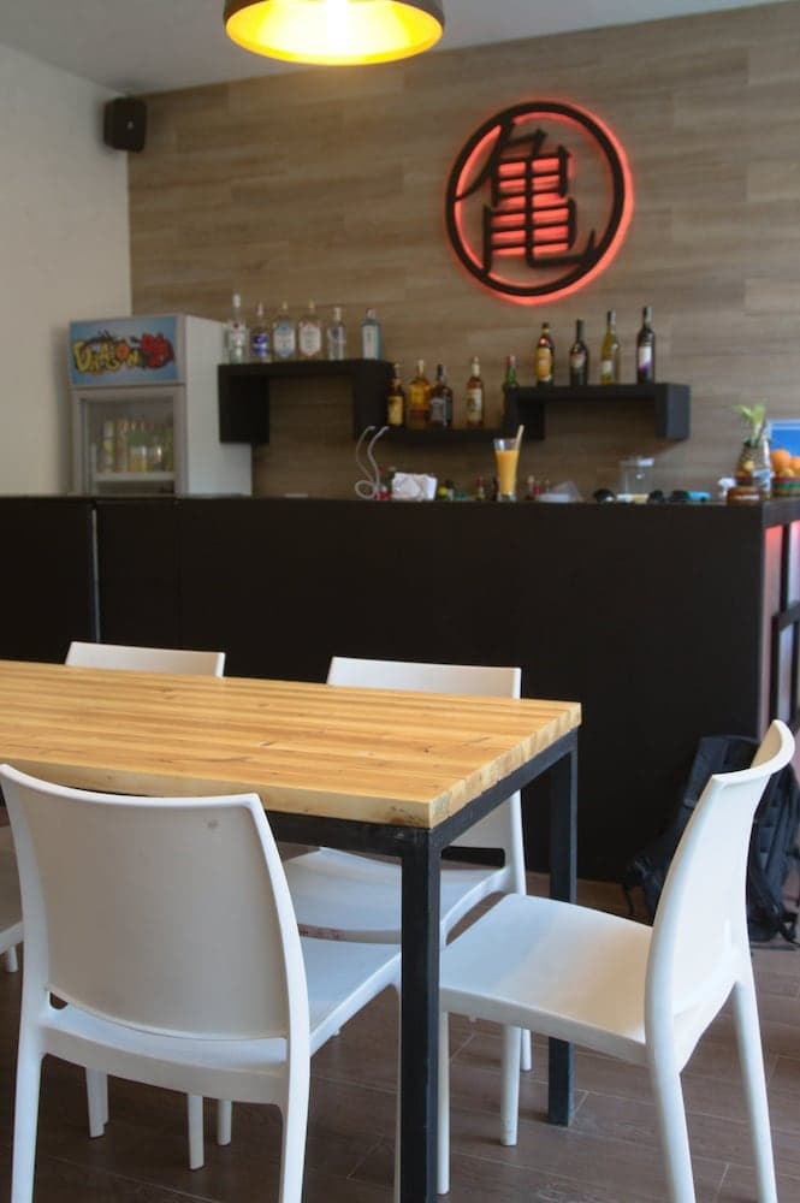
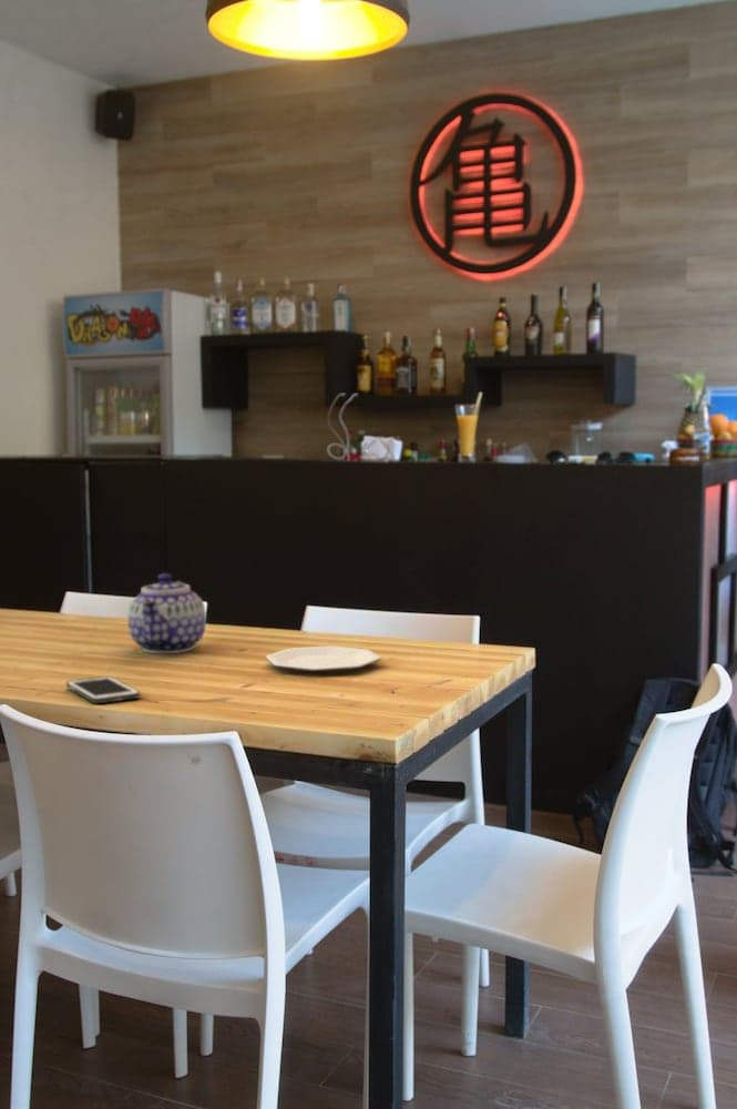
+ teapot (166, 611)
+ plate (323, 660)
+ cell phone (102, 689)
